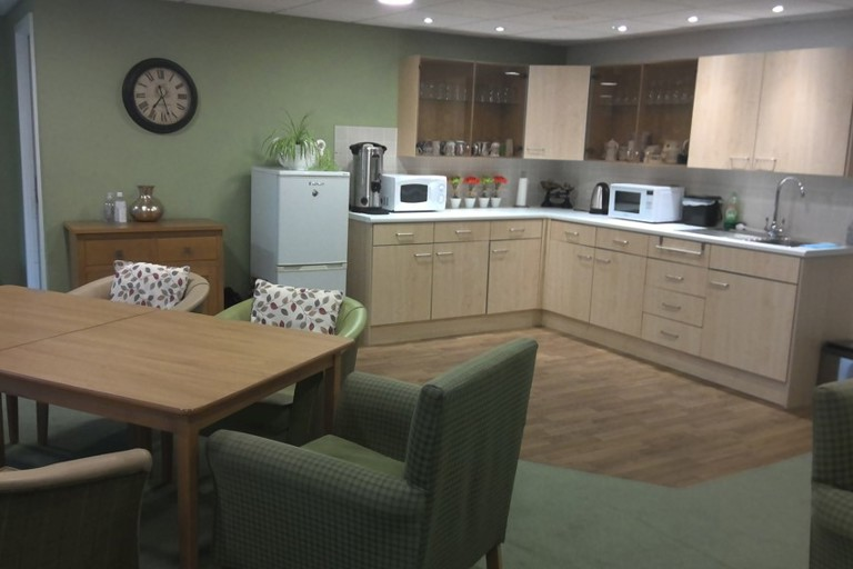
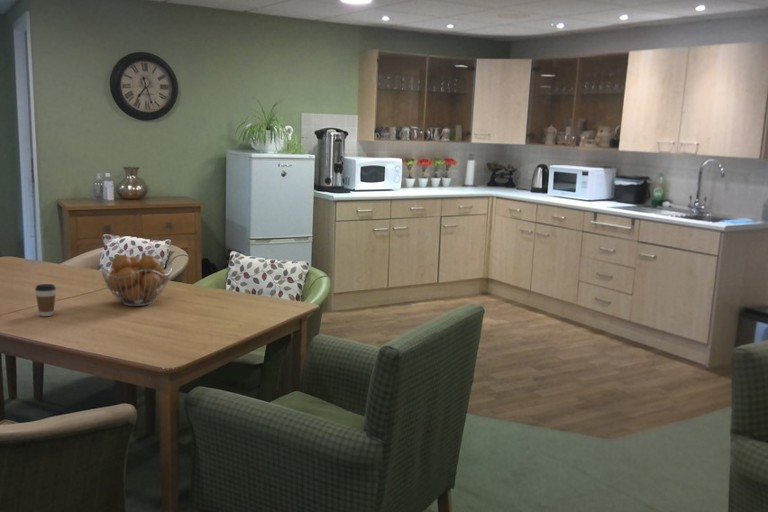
+ fruit basket (137, 278)
+ coffee cup (46, 299)
